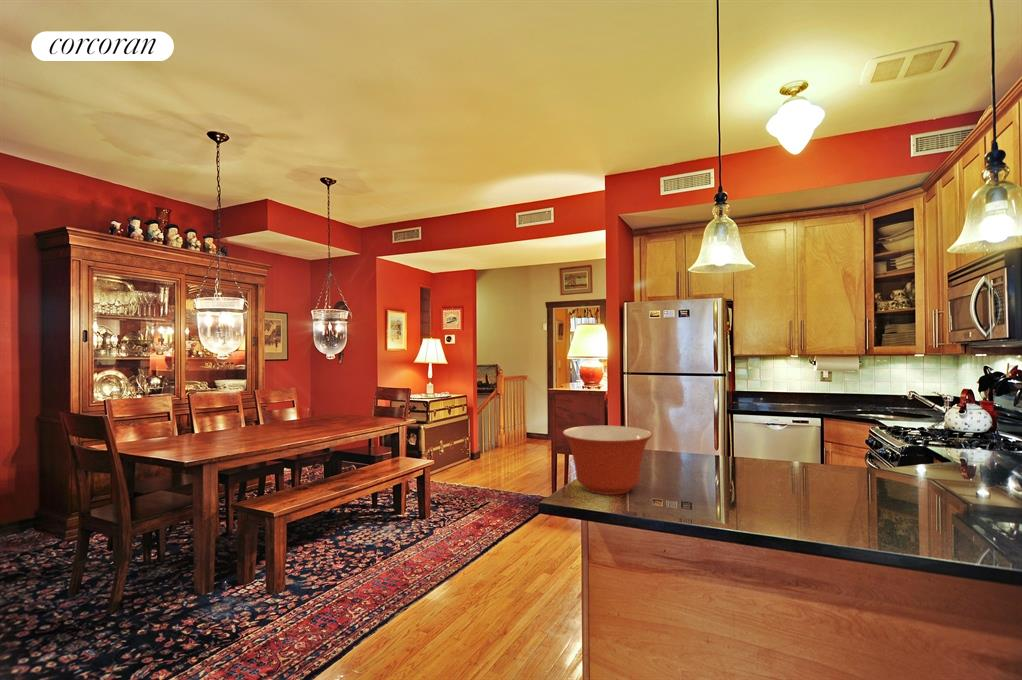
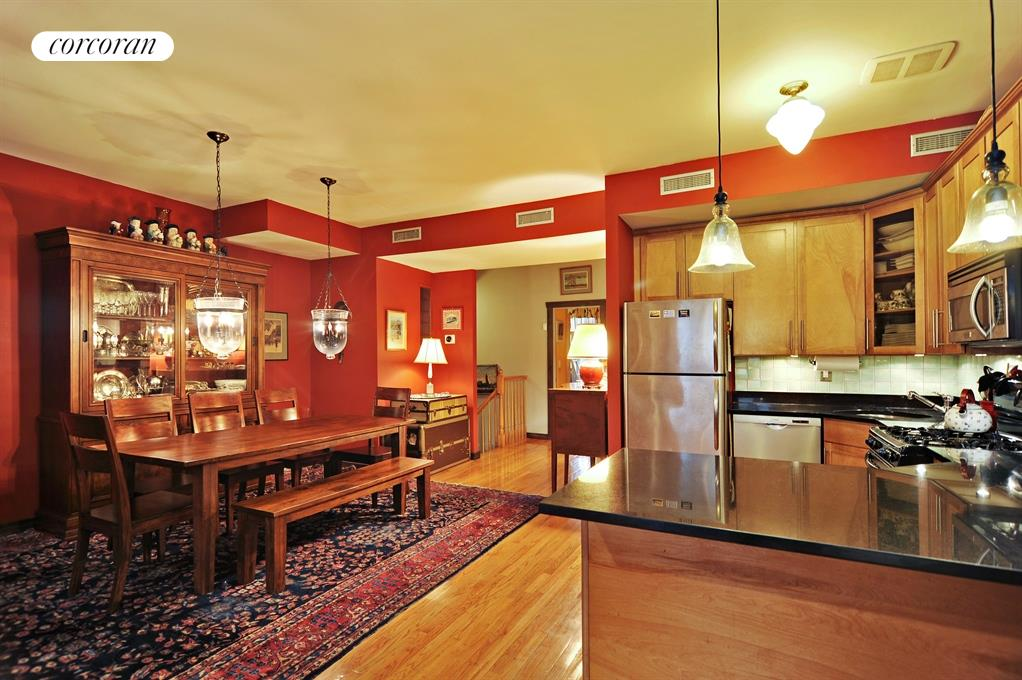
- mixing bowl (607, 460)
